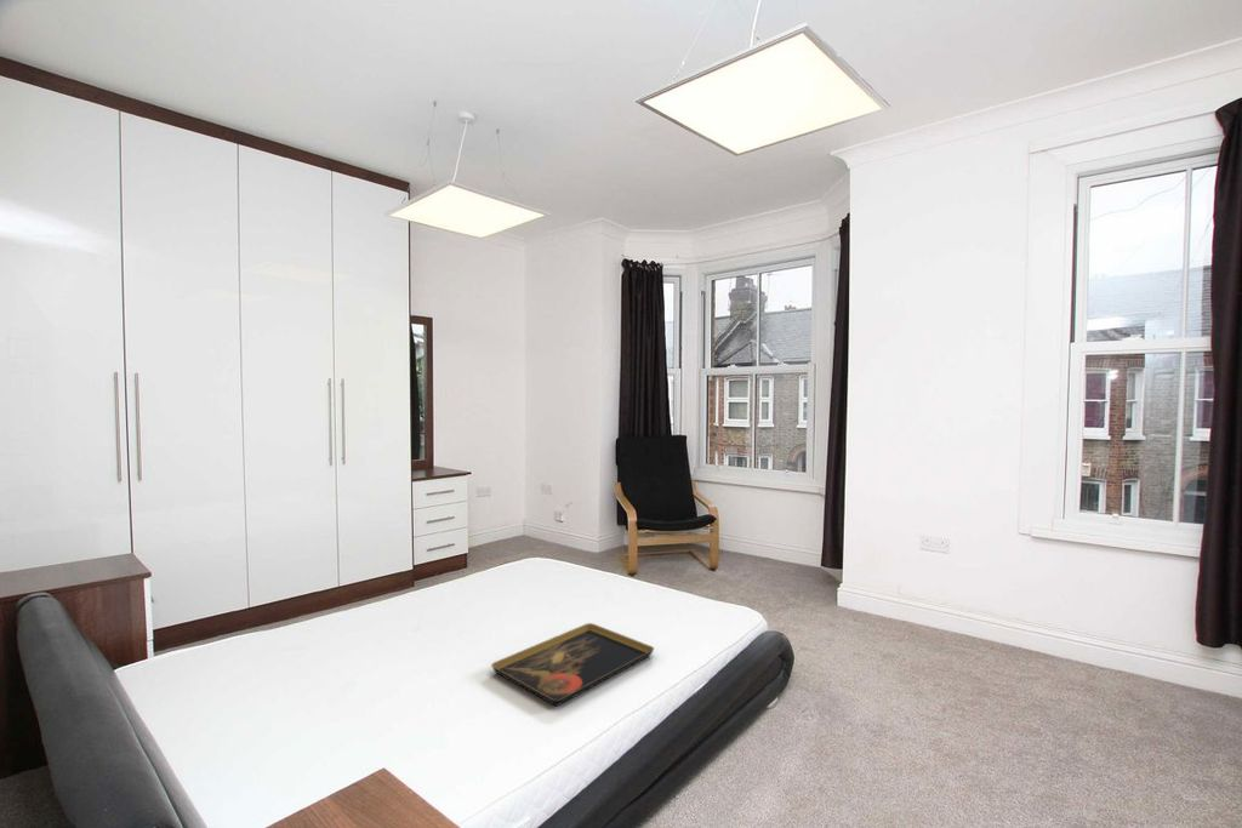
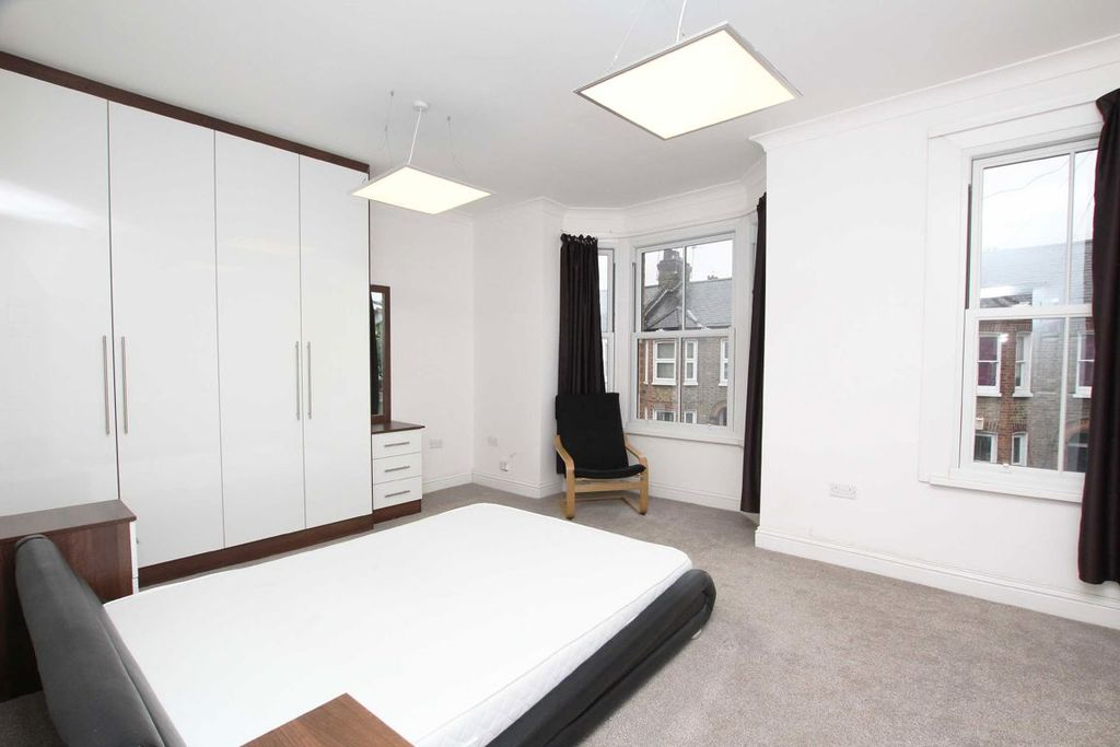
- decorative tray (575, 659)
